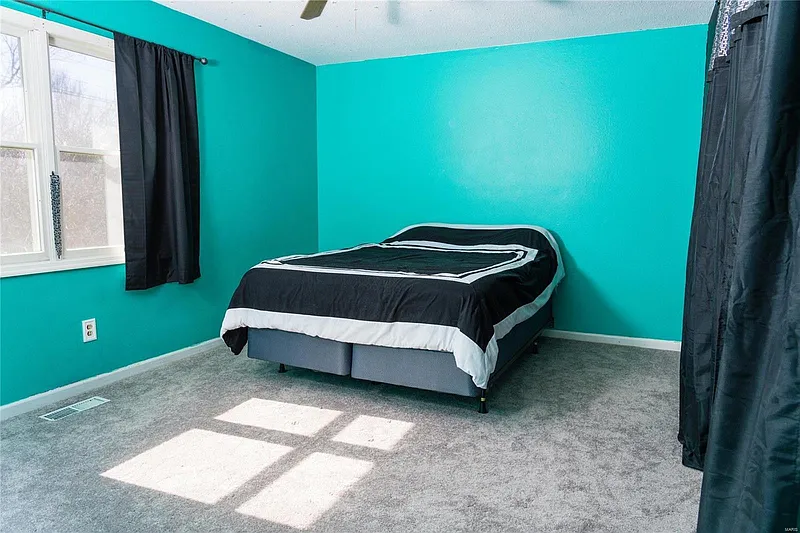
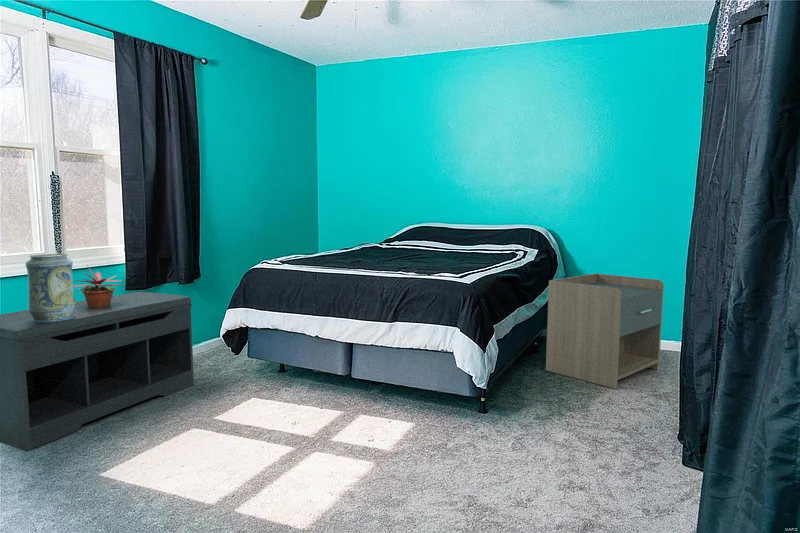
+ nightstand (606, 325)
+ potted plant (97, 284)
+ bench (92, 356)
+ decorative vase (51, 286)
